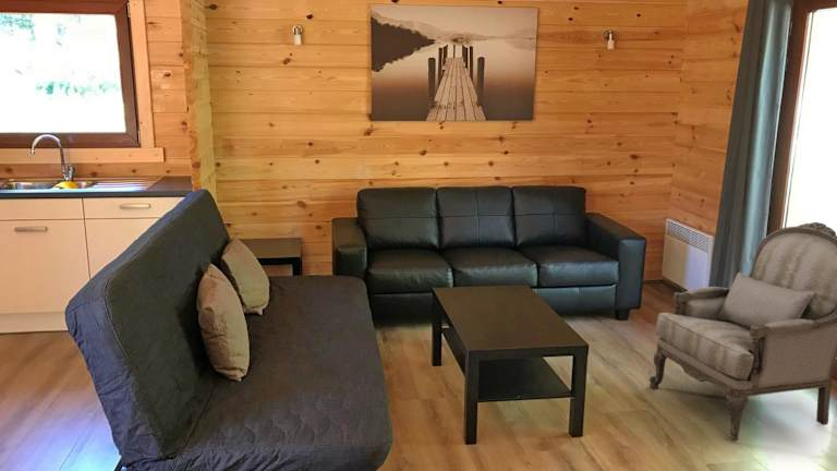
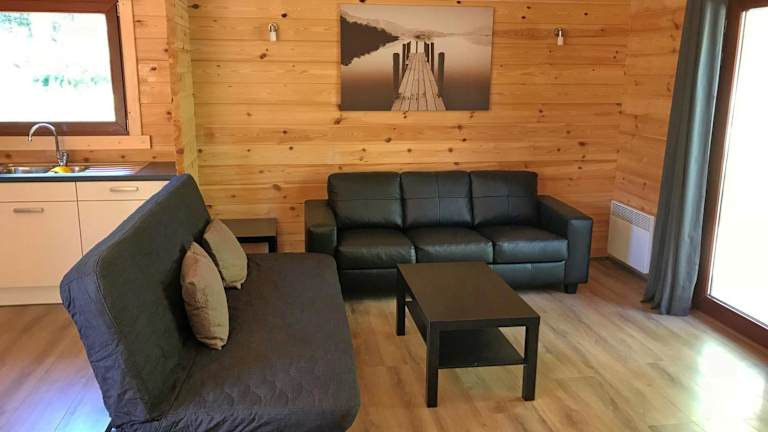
- armchair (752, 316)
